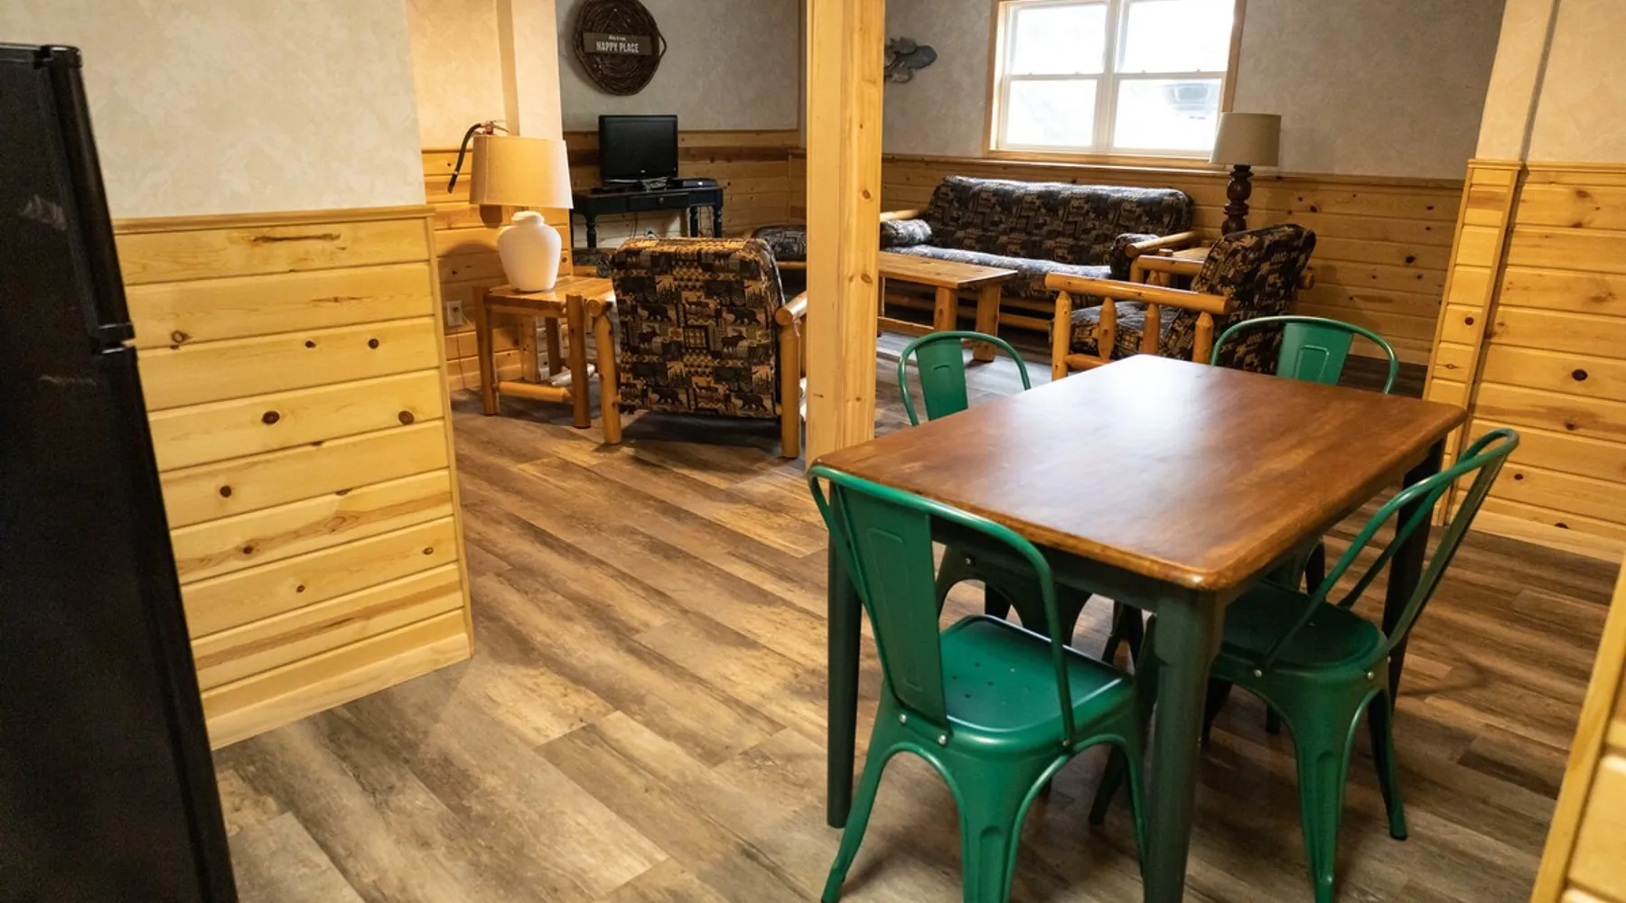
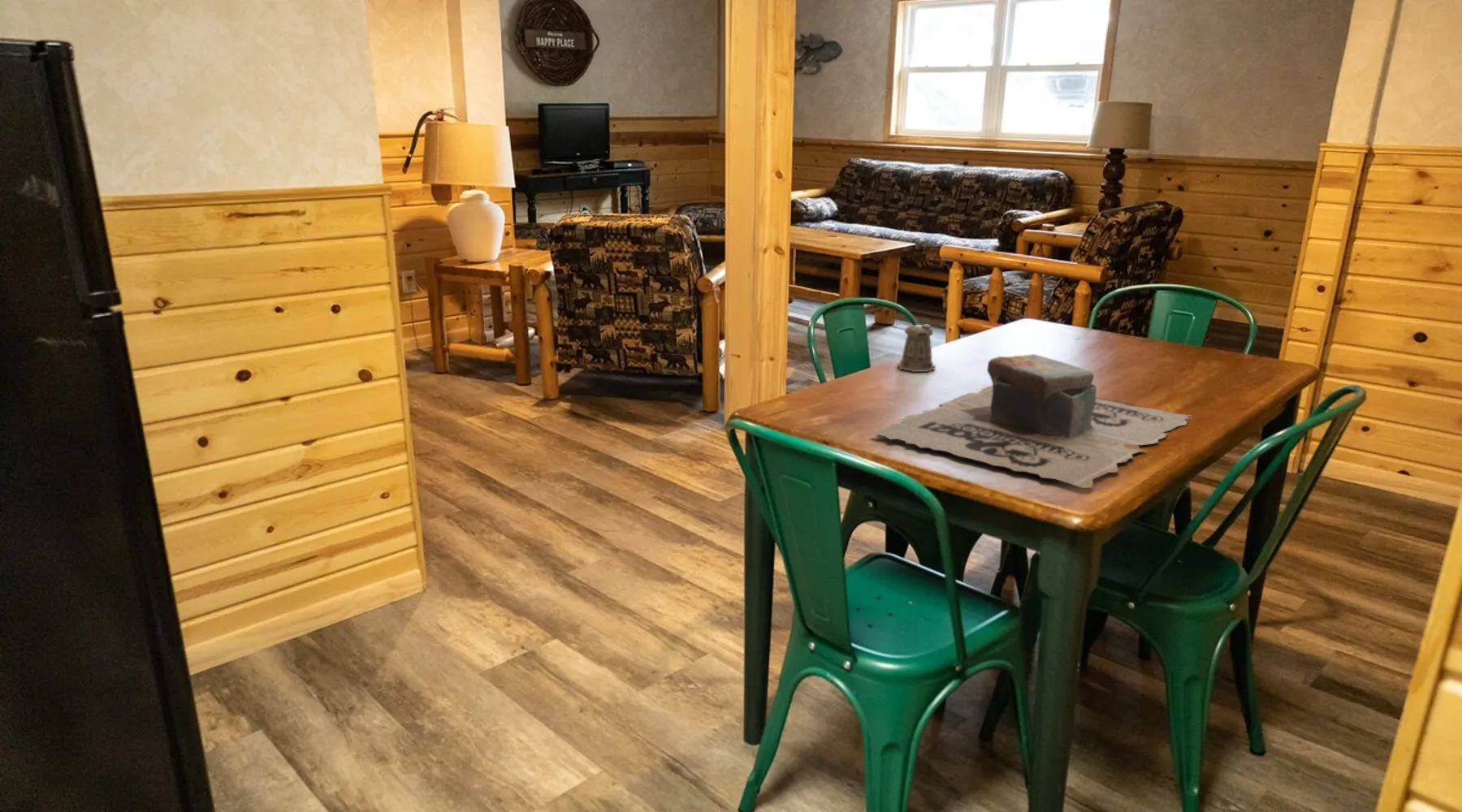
+ pepper shaker (915, 344)
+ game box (1040, 395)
